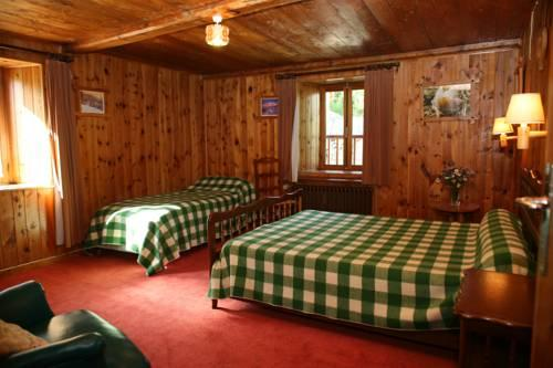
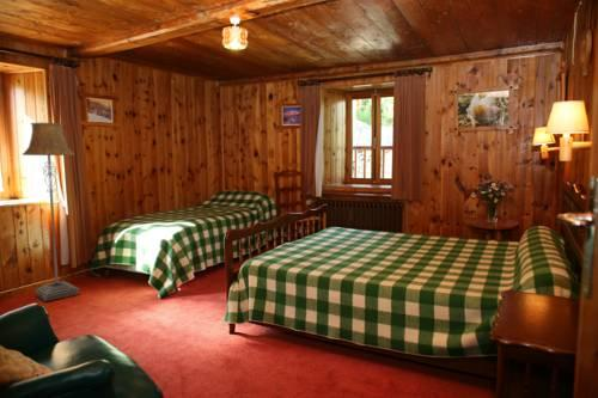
+ floor lamp (51, 210)
